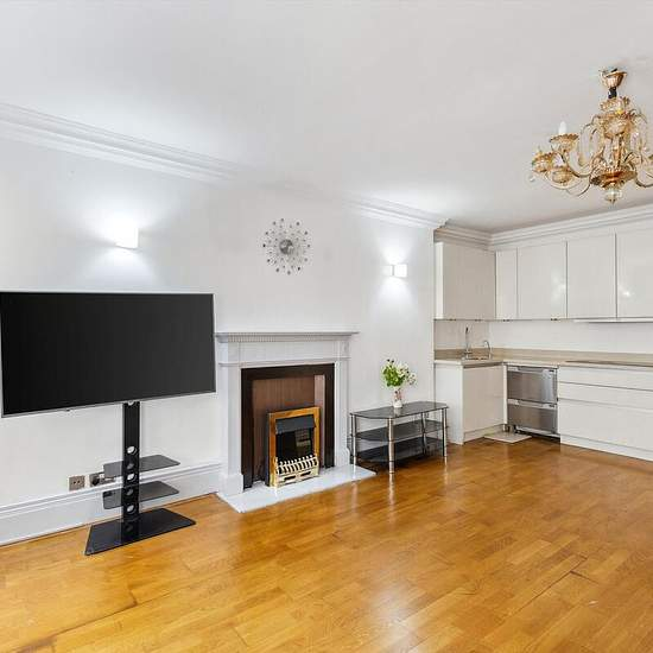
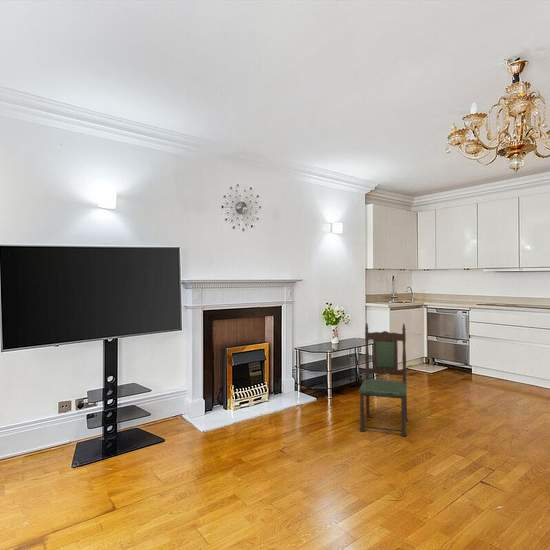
+ dining chair (383, 373)
